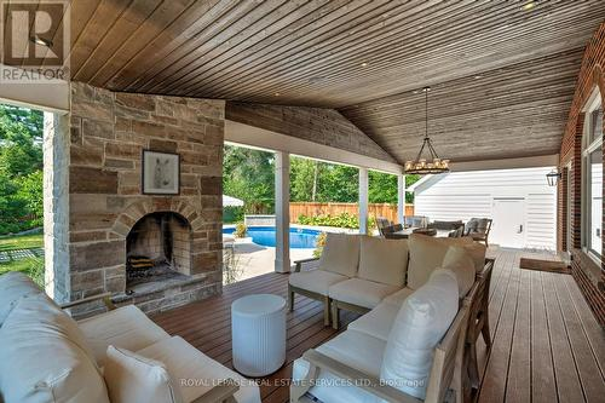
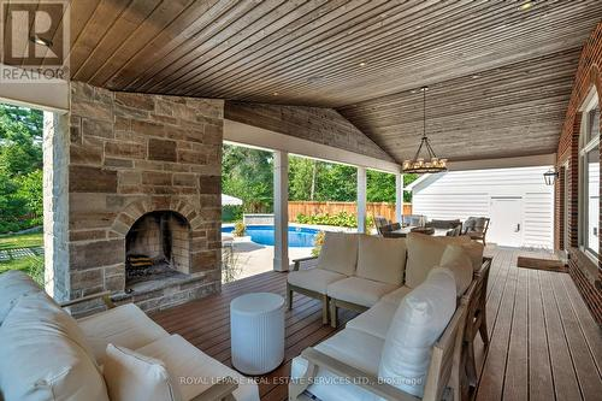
- wall art (161, 173)
